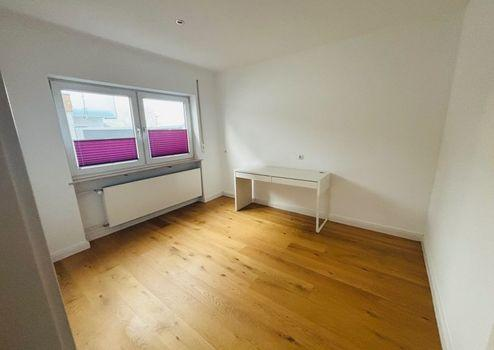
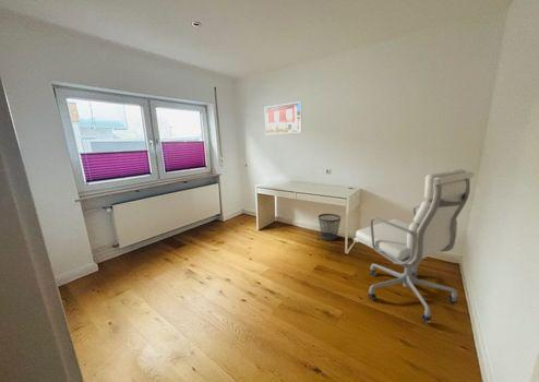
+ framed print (282, 119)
+ office chair (408, 234)
+ wastebasket (328, 227)
